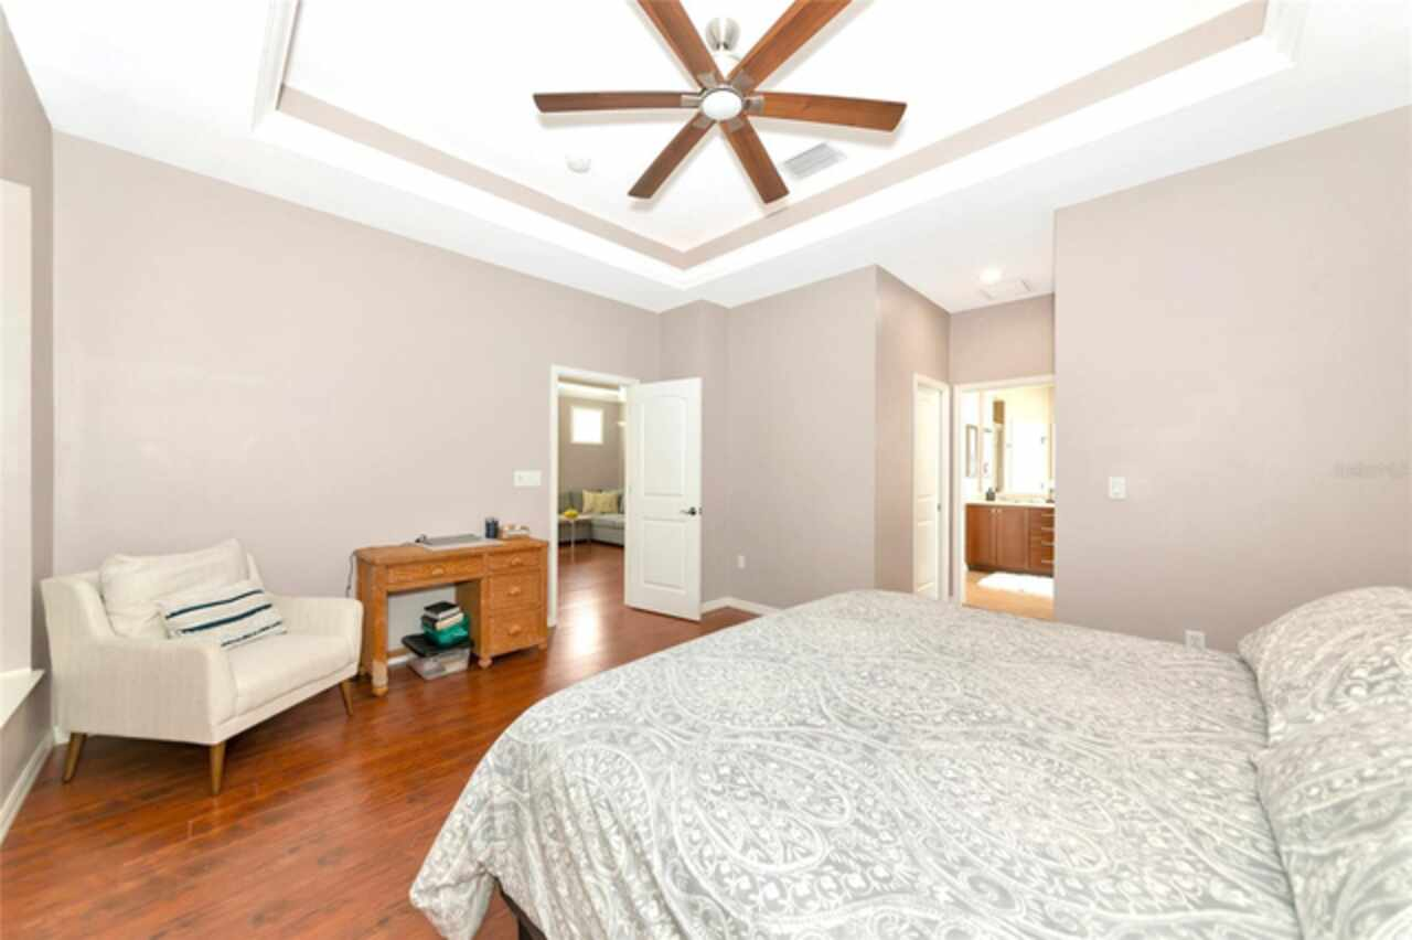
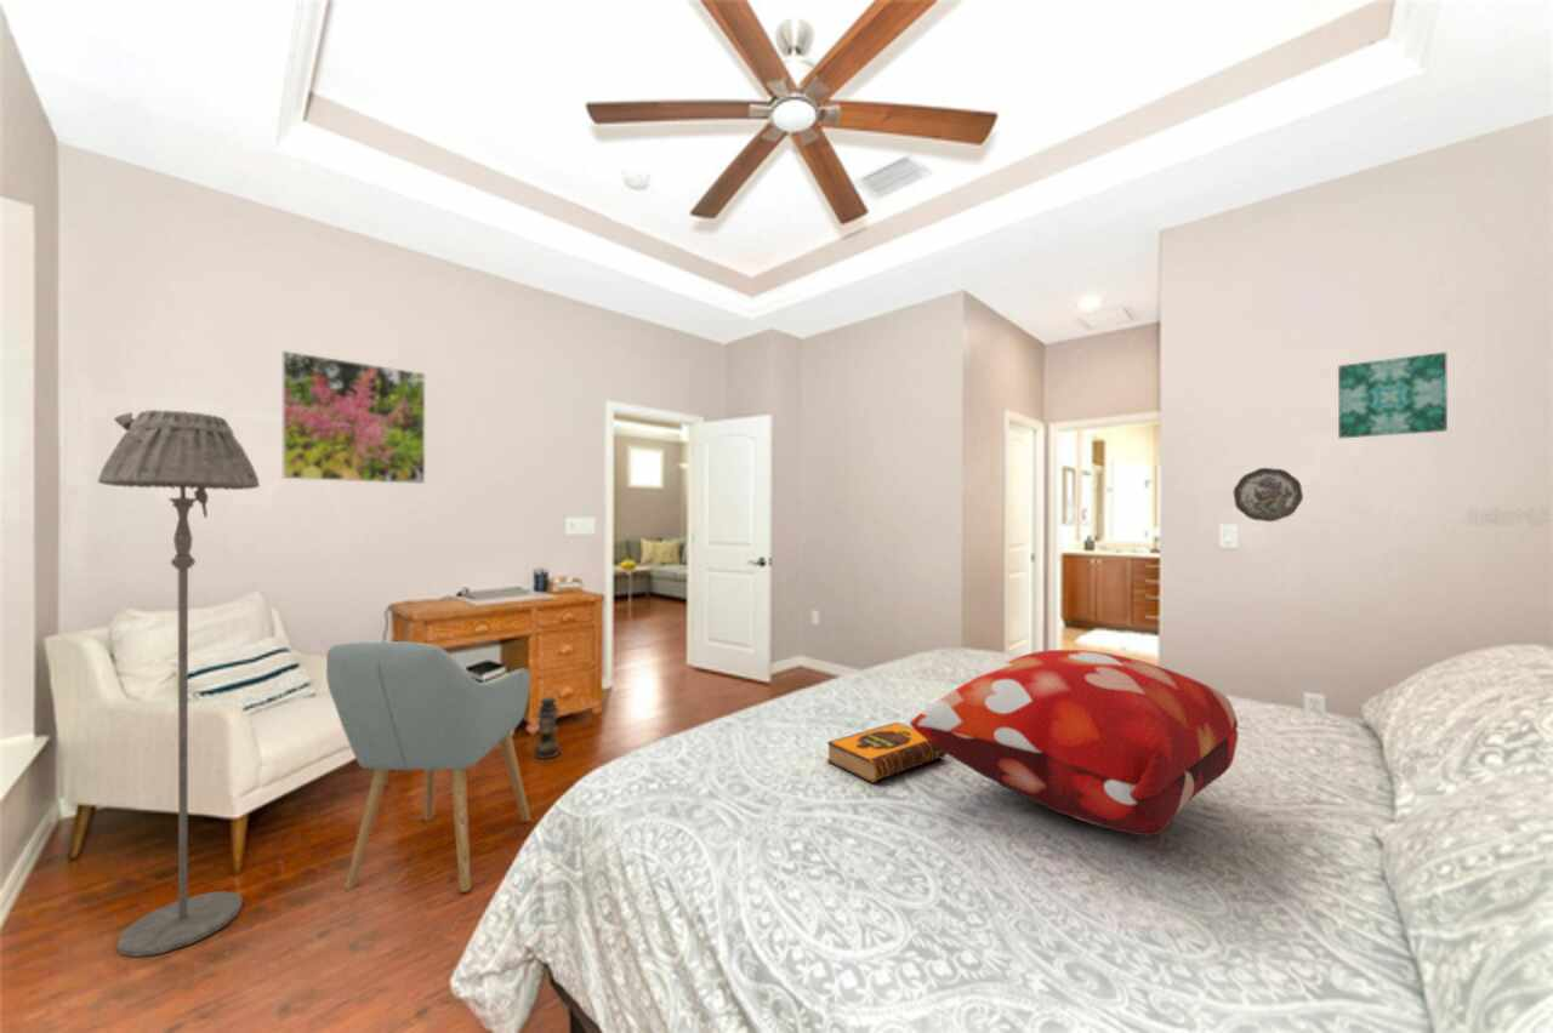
+ wall art (1389, 396)
+ decorative pillow (1075, 724)
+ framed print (358, 422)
+ lantern (547, 725)
+ hardback book (887, 749)
+ decorative plate (1267, 495)
+ floor lamp (183, 668)
+ chair (434, 742)
